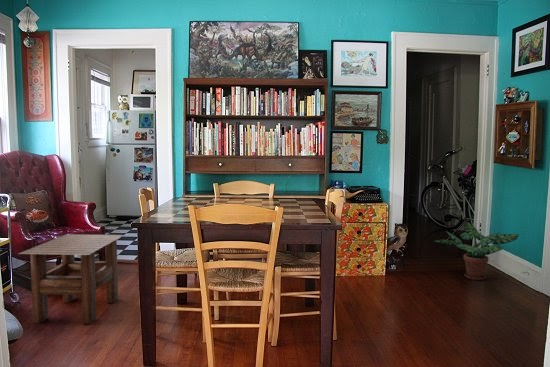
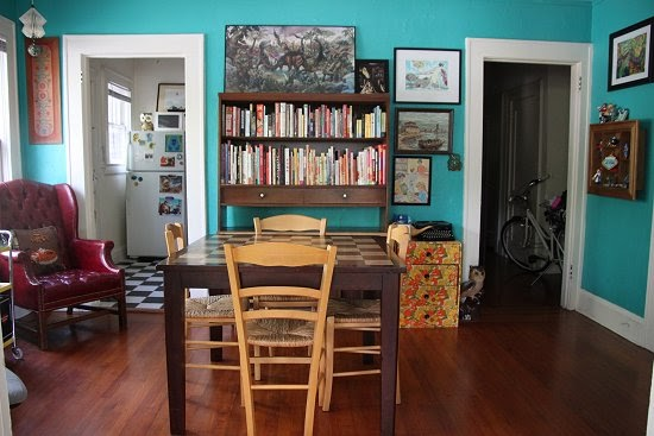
- side table (77, 277)
- potted plant (481, 249)
